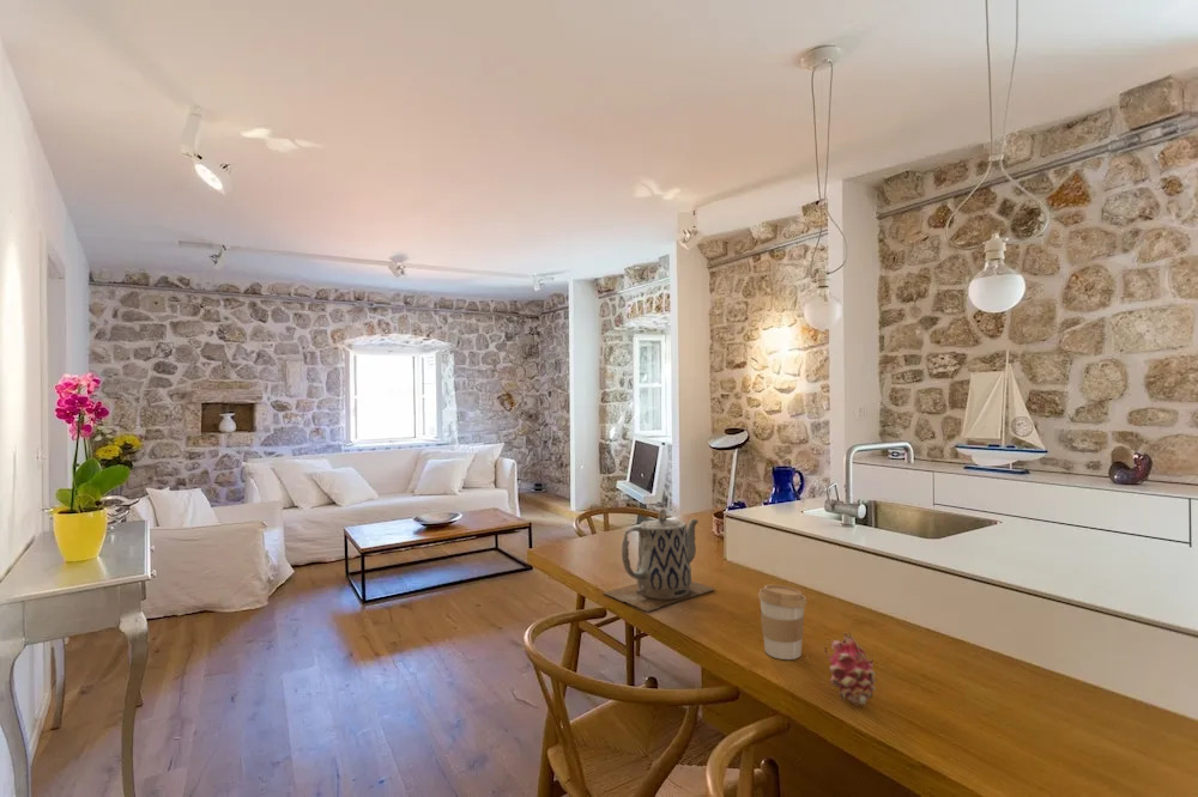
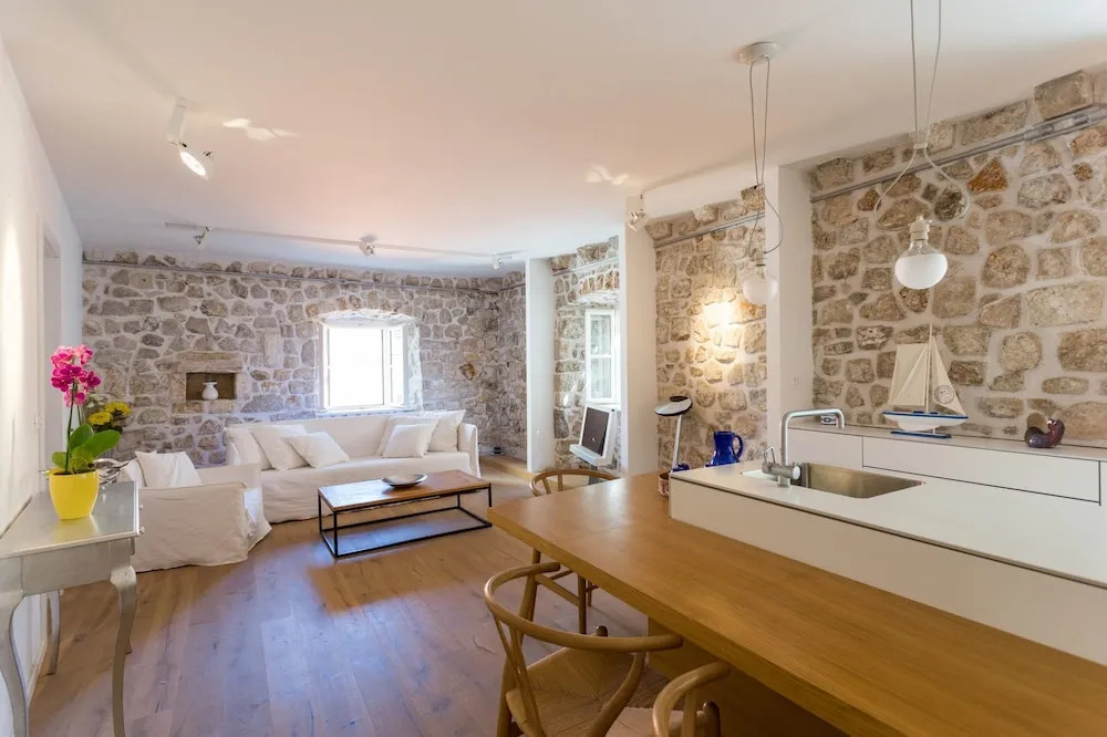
- coffee cup (782, 619)
- fruit (851, 665)
- teapot (658, 549)
